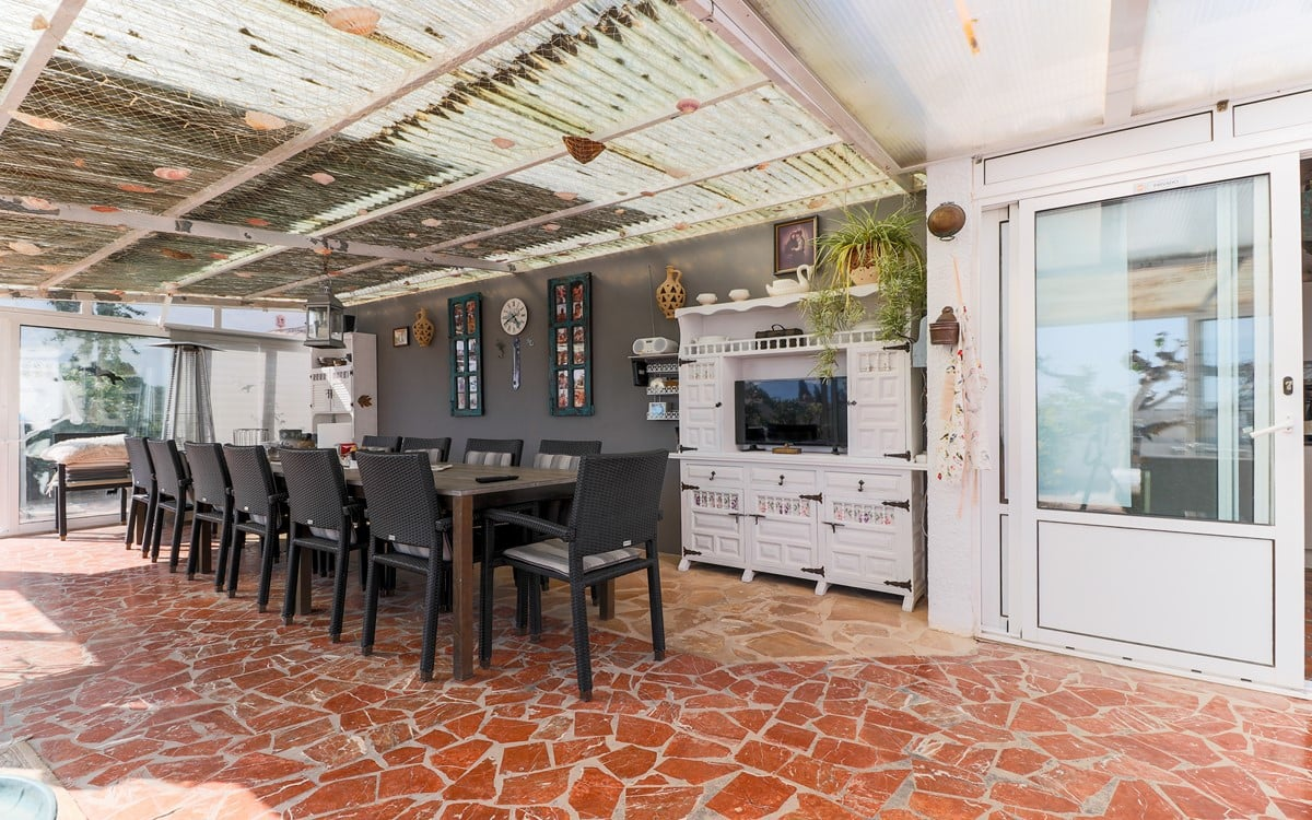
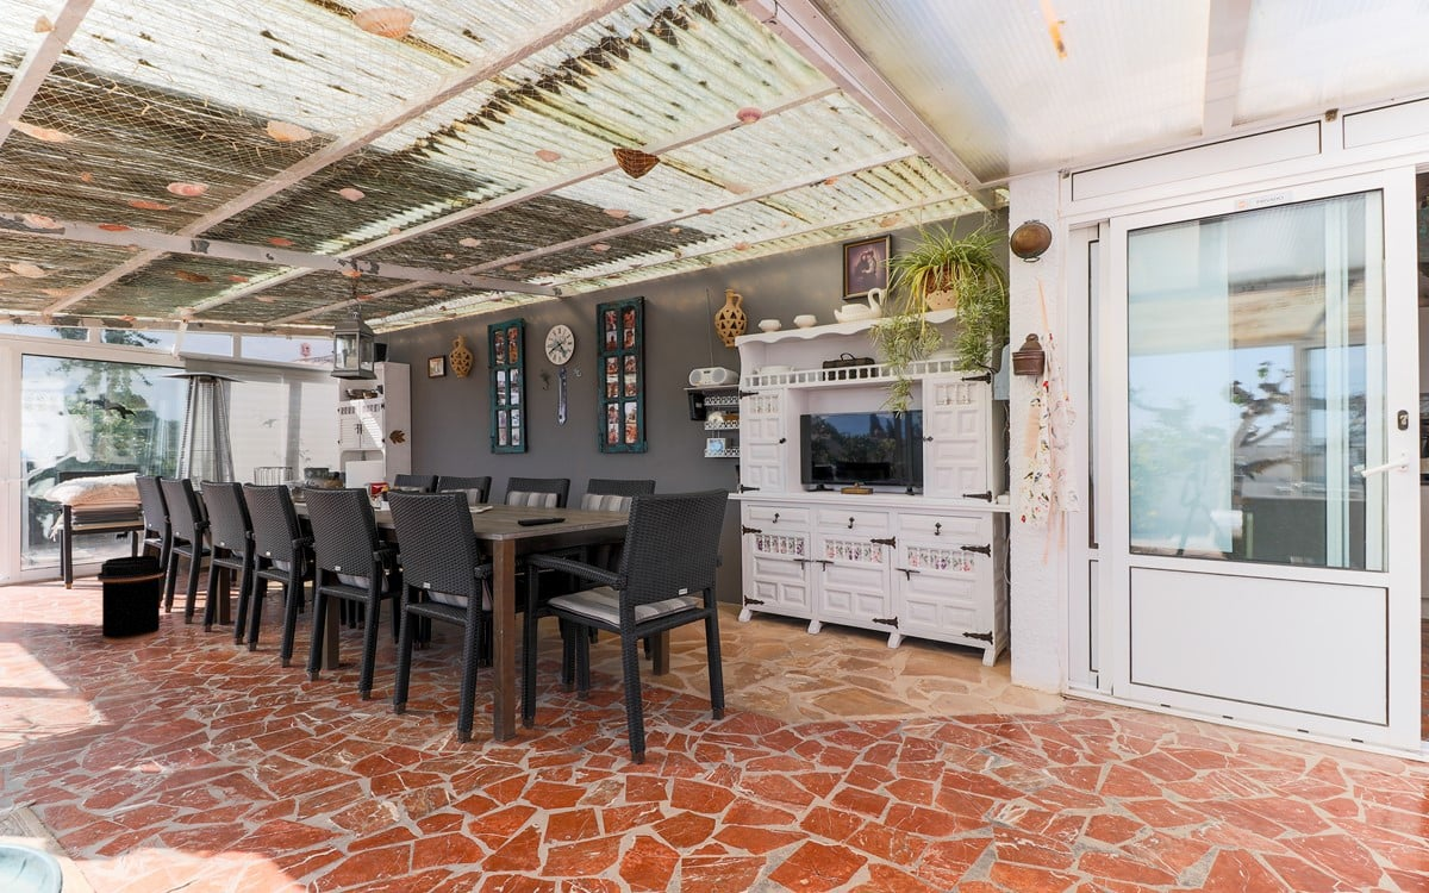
+ trash can (131, 598)
